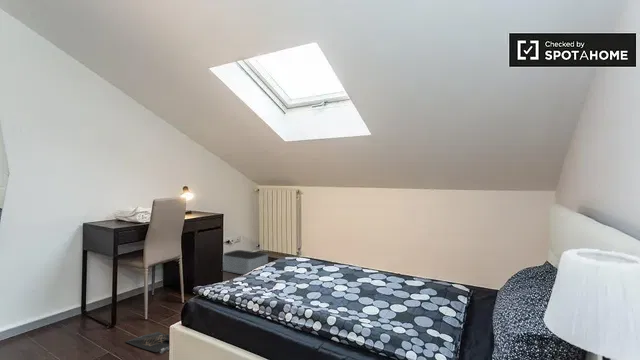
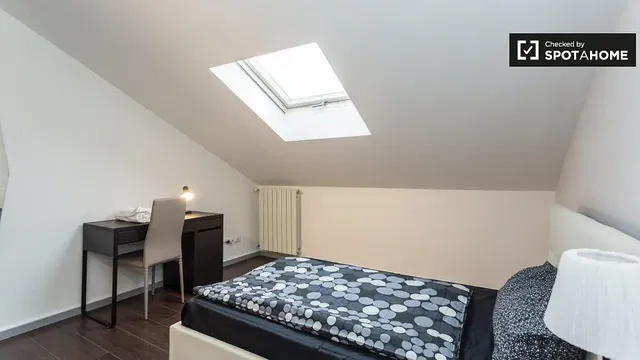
- storage bin (243, 261)
- bag (154, 340)
